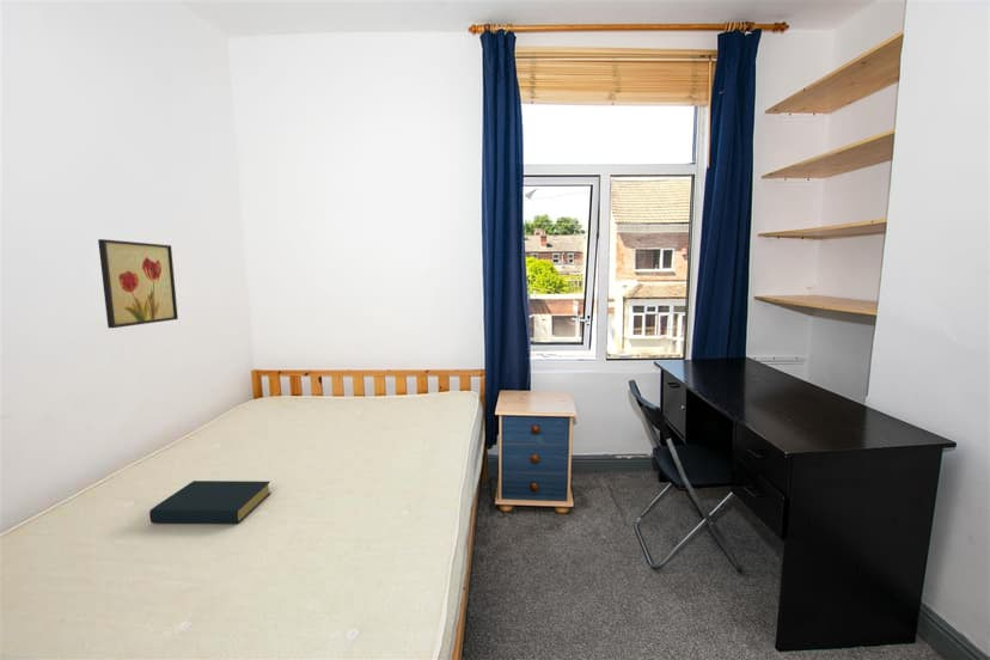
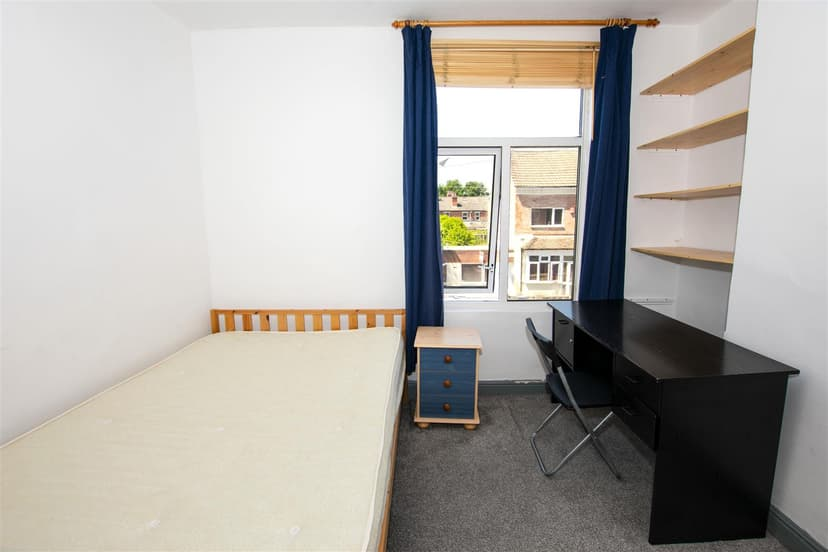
- hardback book (214, 501)
- wall art (140, 283)
